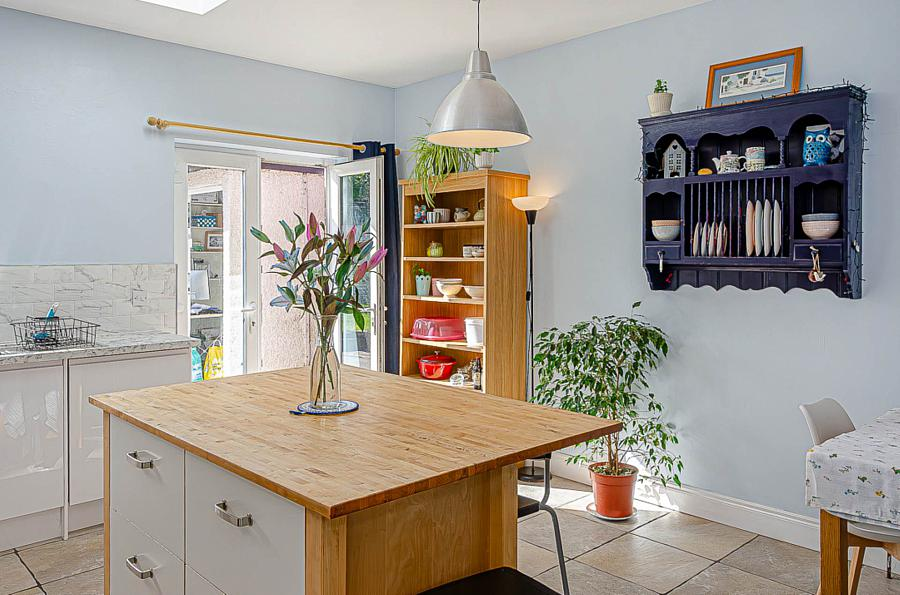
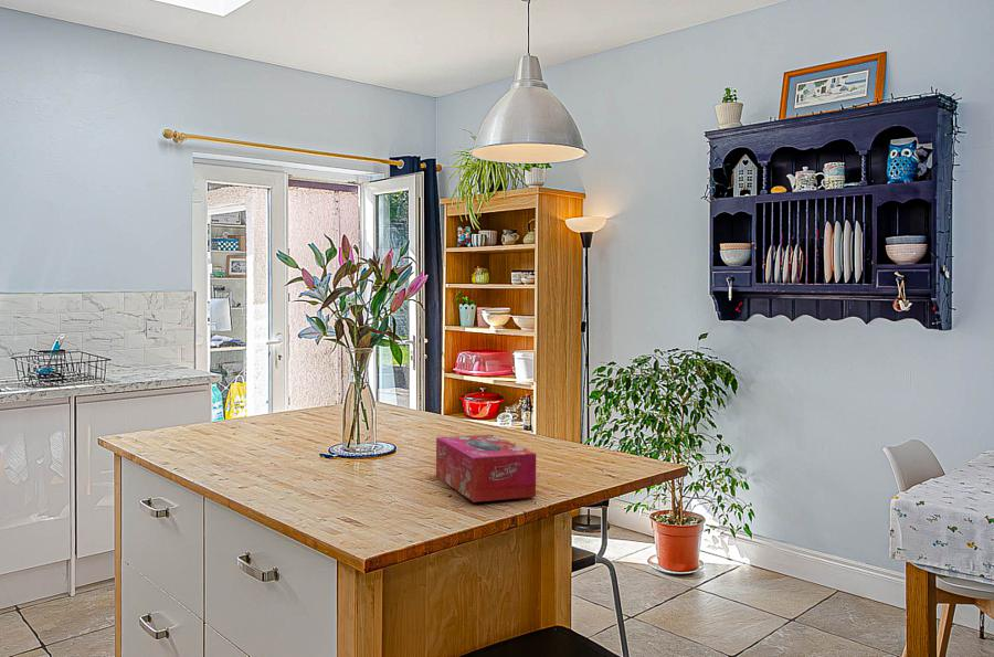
+ tissue box (483, 465)
